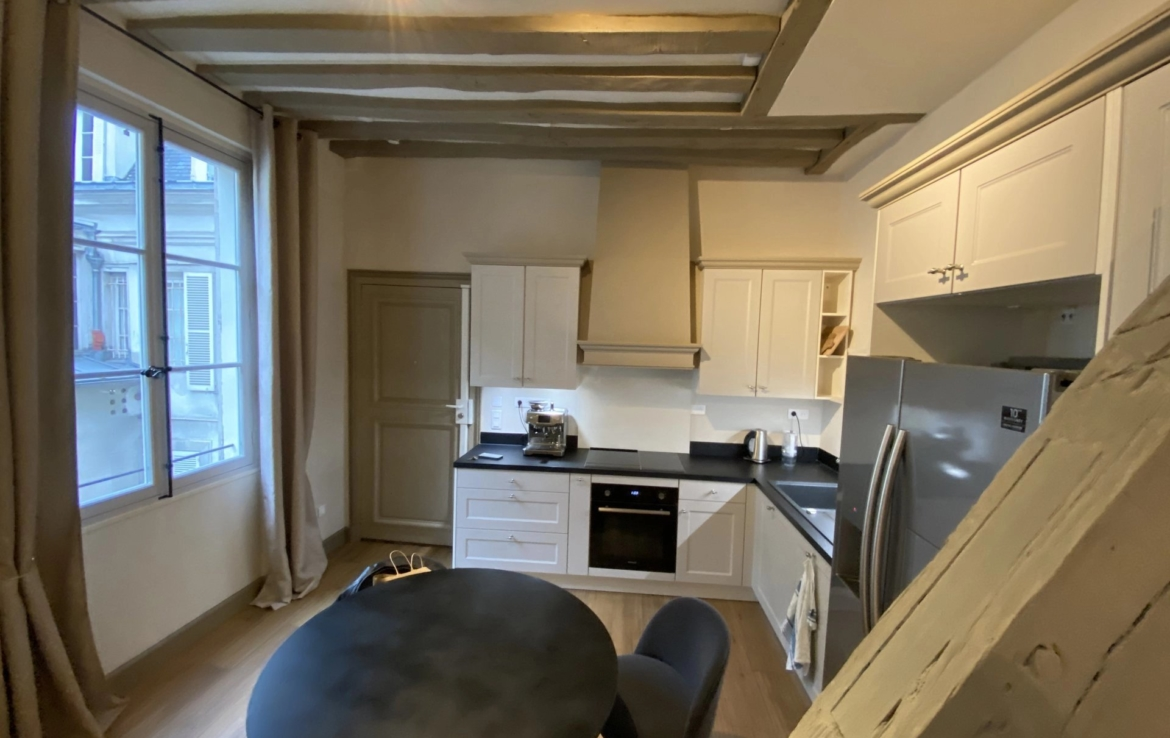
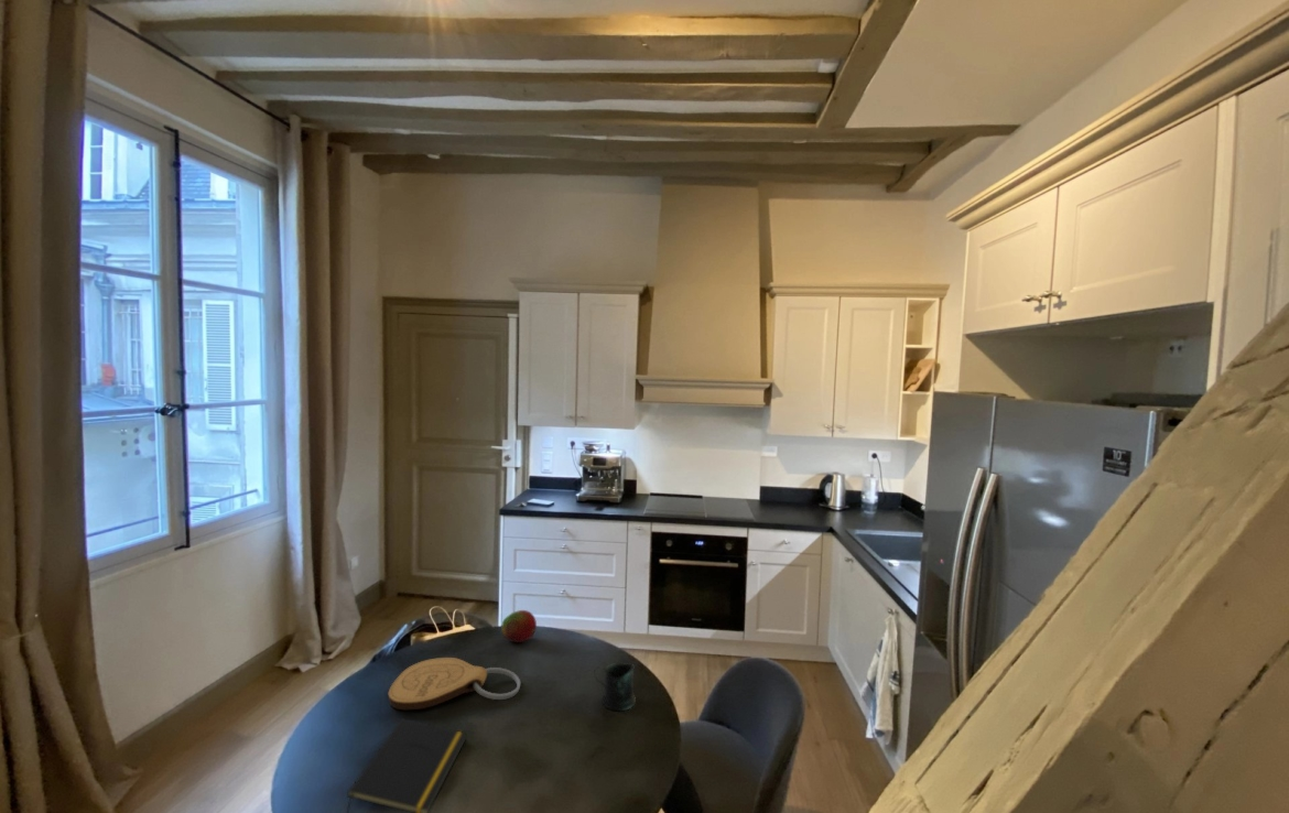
+ fruit (518, 626)
+ mug (615, 682)
+ notepad (412, 762)
+ key chain (457, 680)
